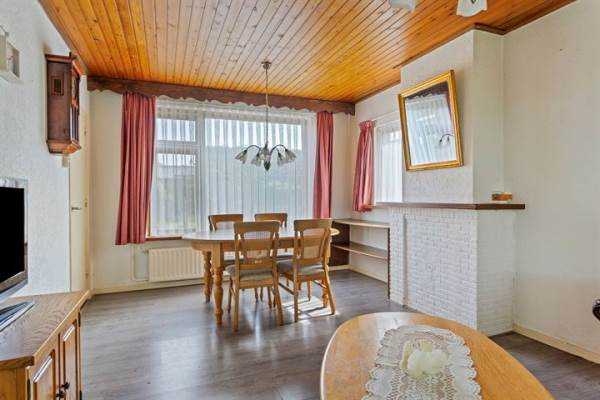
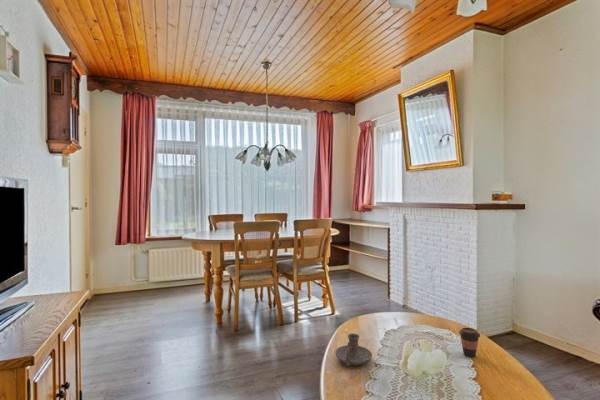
+ coffee cup (469, 342)
+ candle holder (352, 349)
